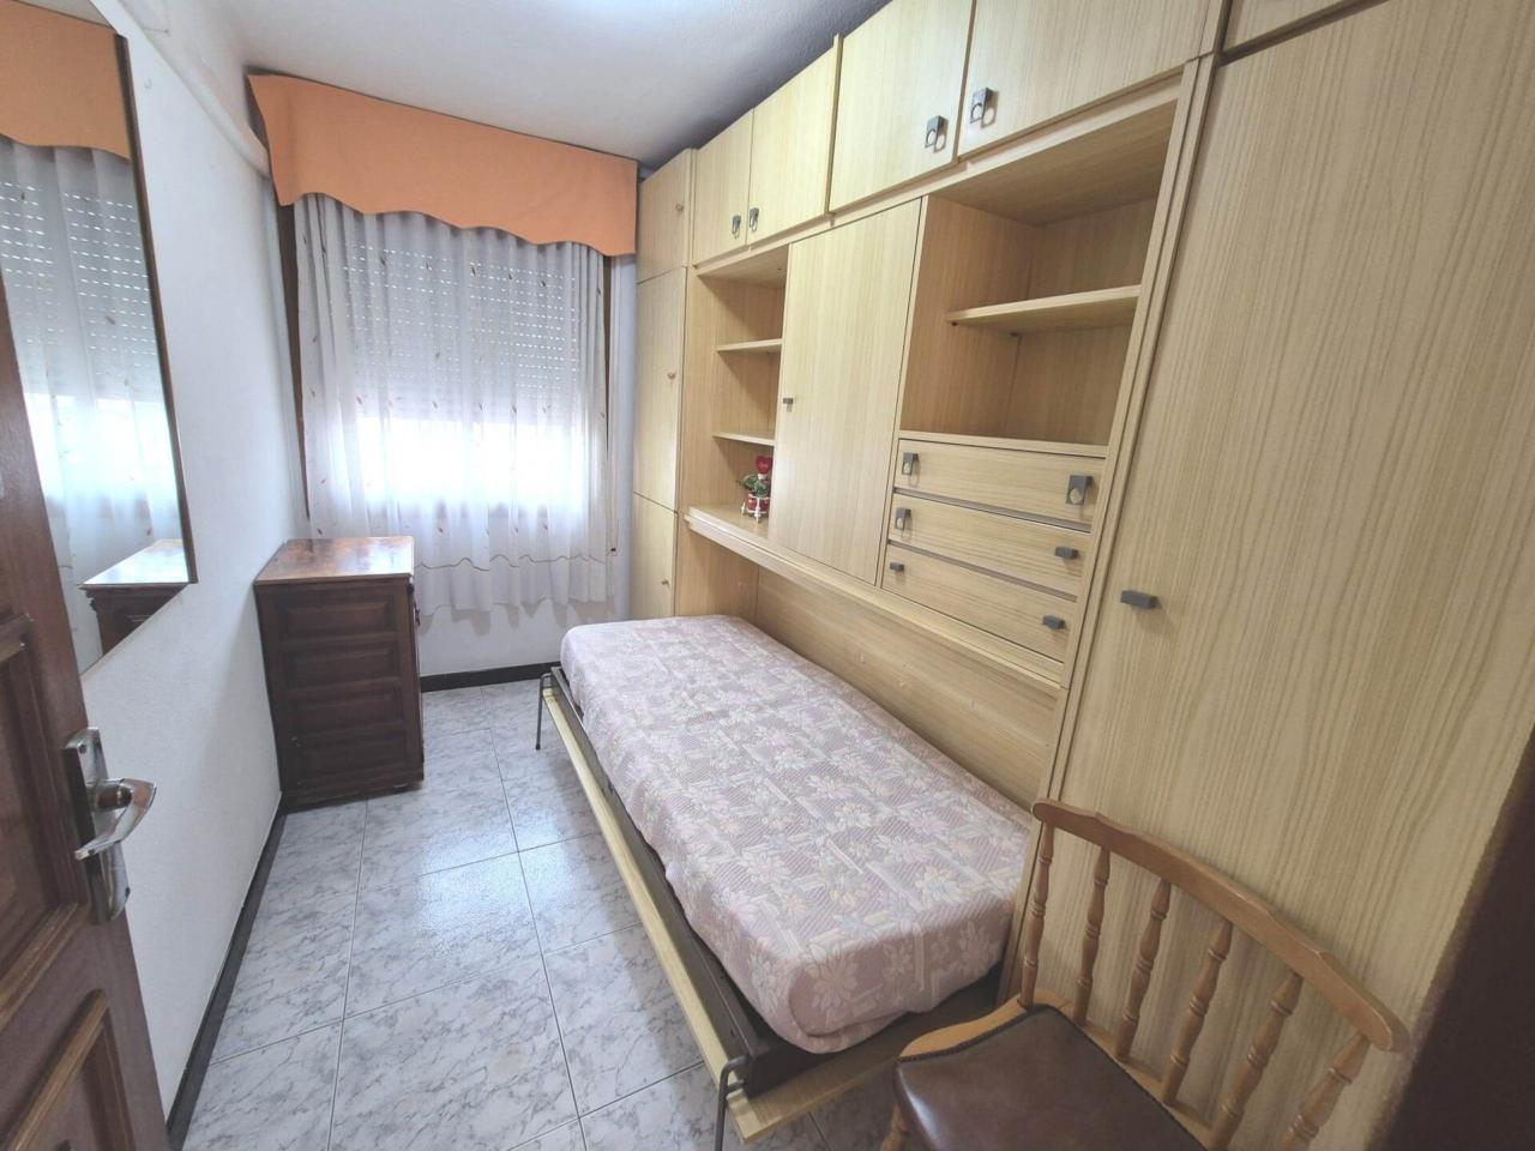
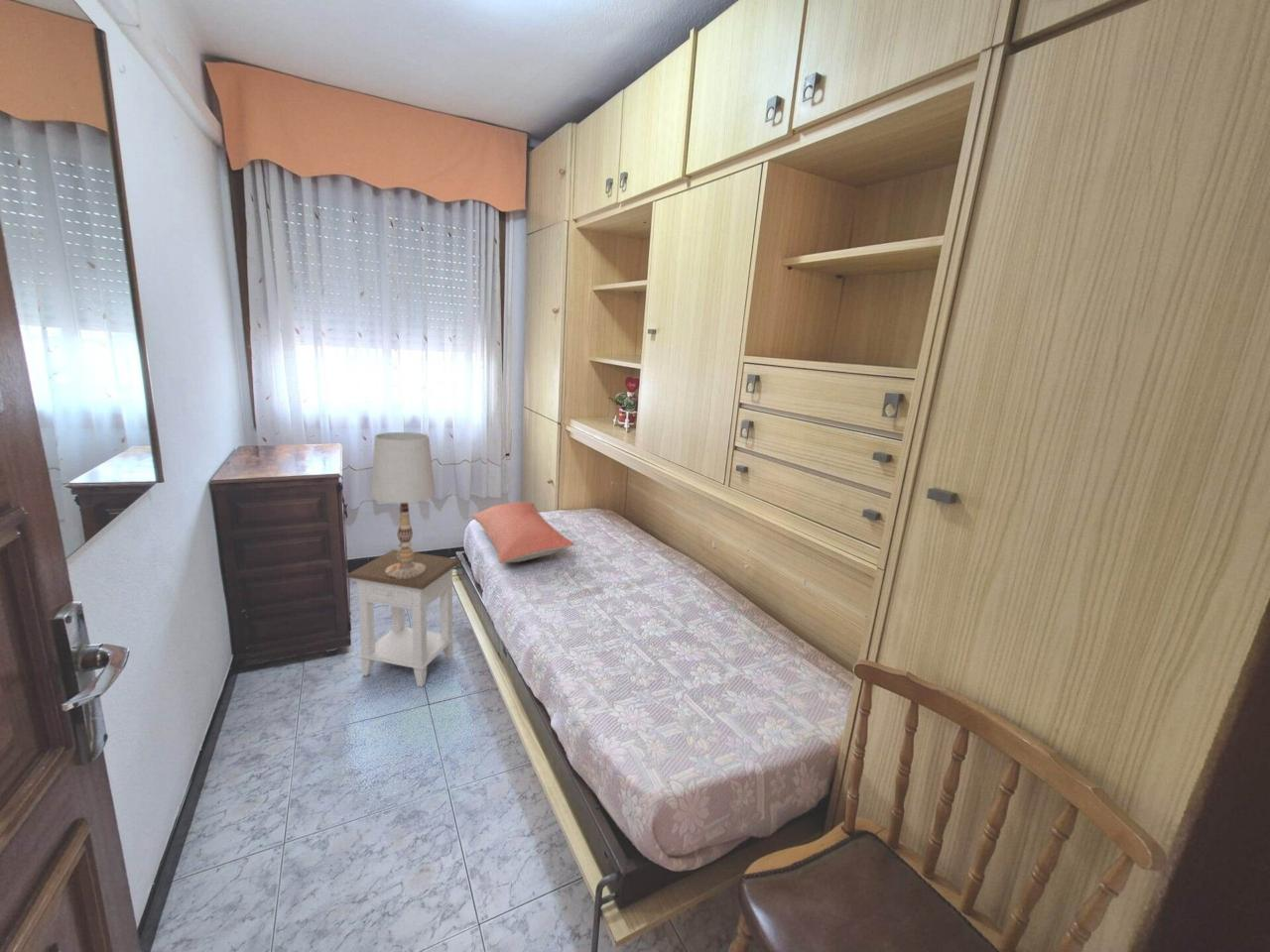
+ table lamp (404, 505)
+ pillow (518, 530)
+ nightstand (404, 617)
